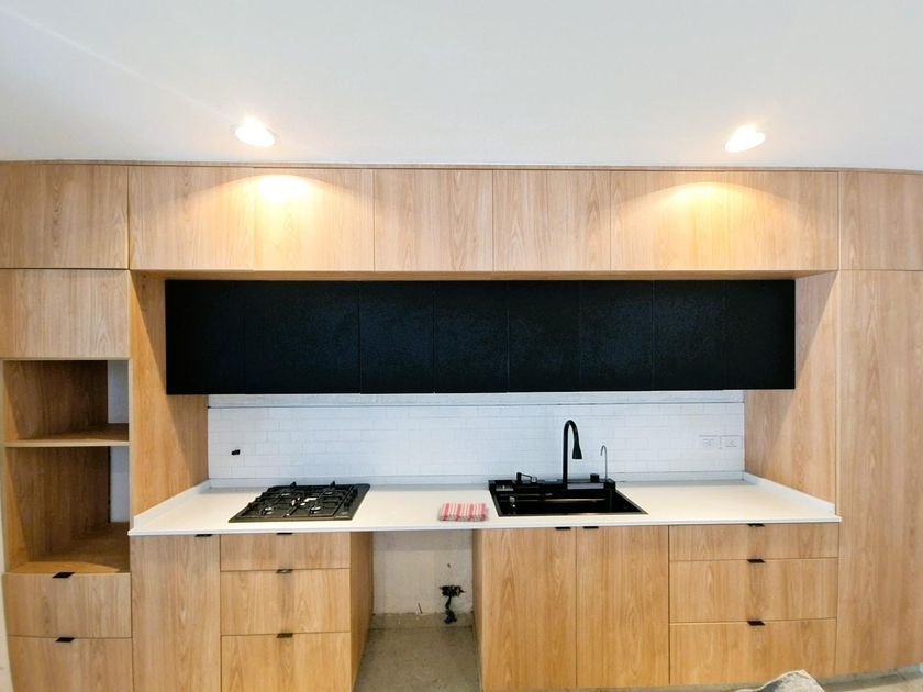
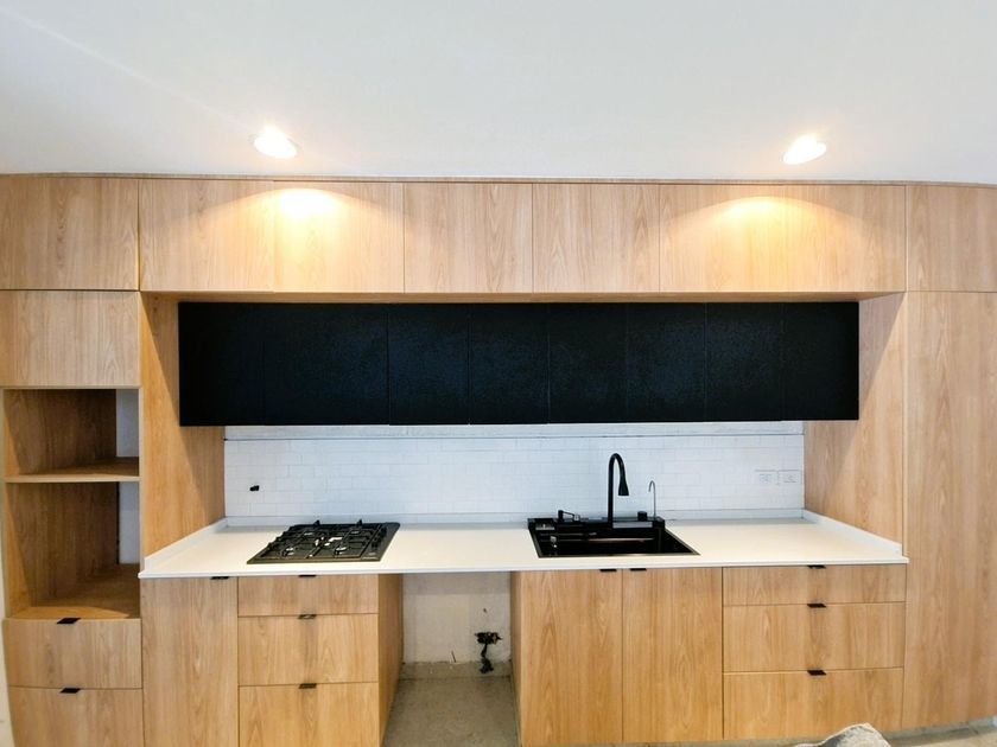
- dish towel (463, 510)
